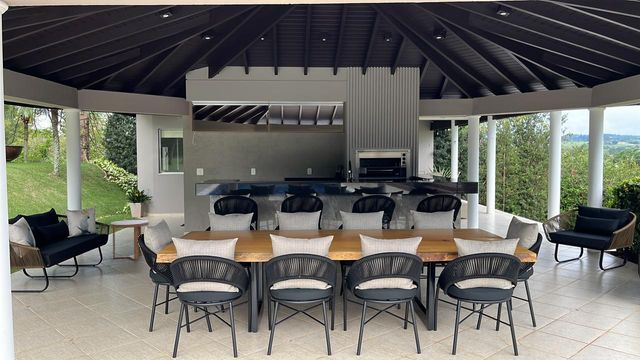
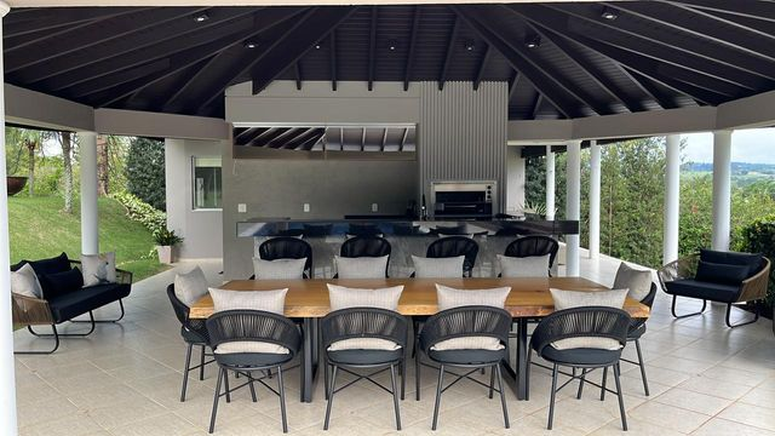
- side table (134, 239)
